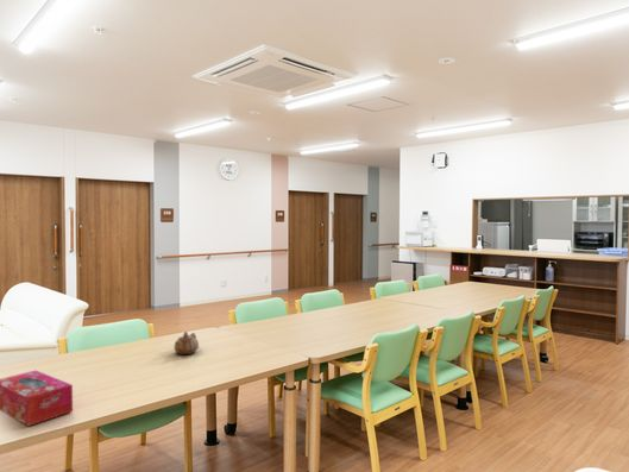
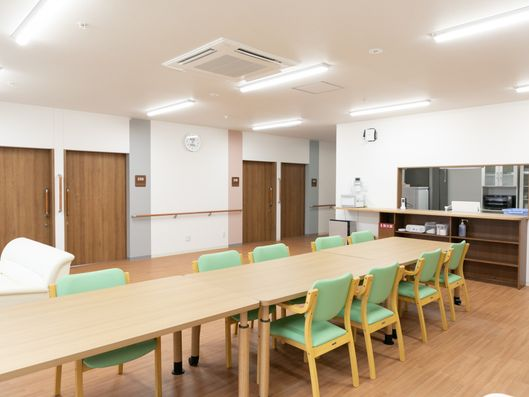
- teapot (187, 341)
- tissue box (32, 395)
